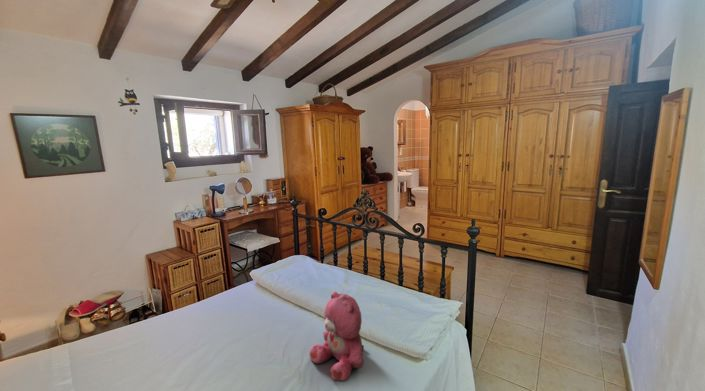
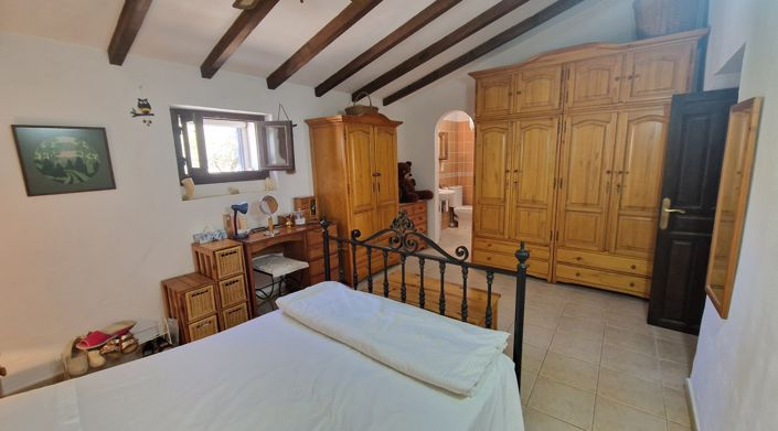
- teddy bear (339, 327)
